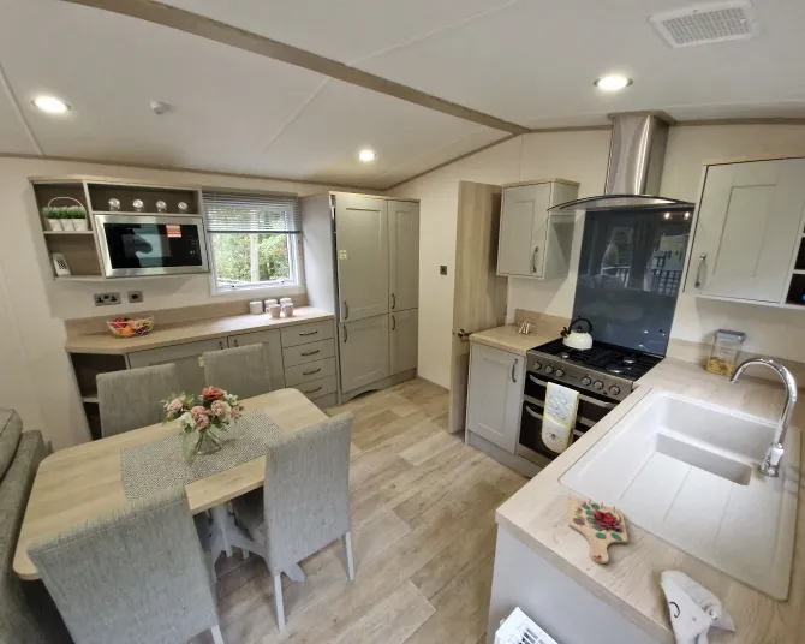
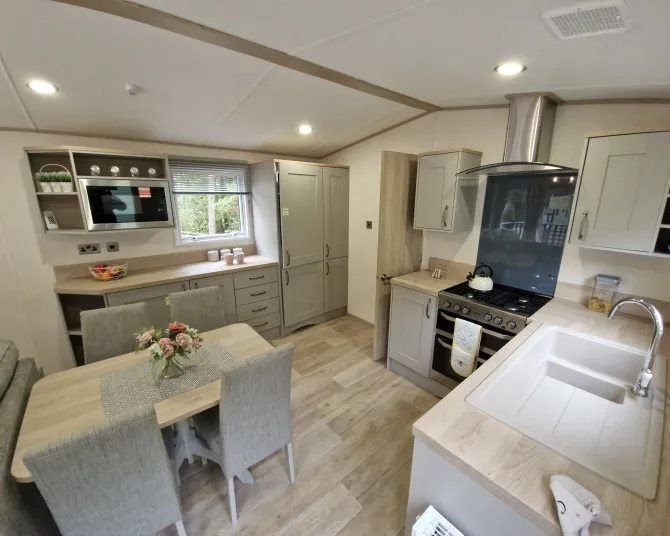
- cutting board (597, 526)
